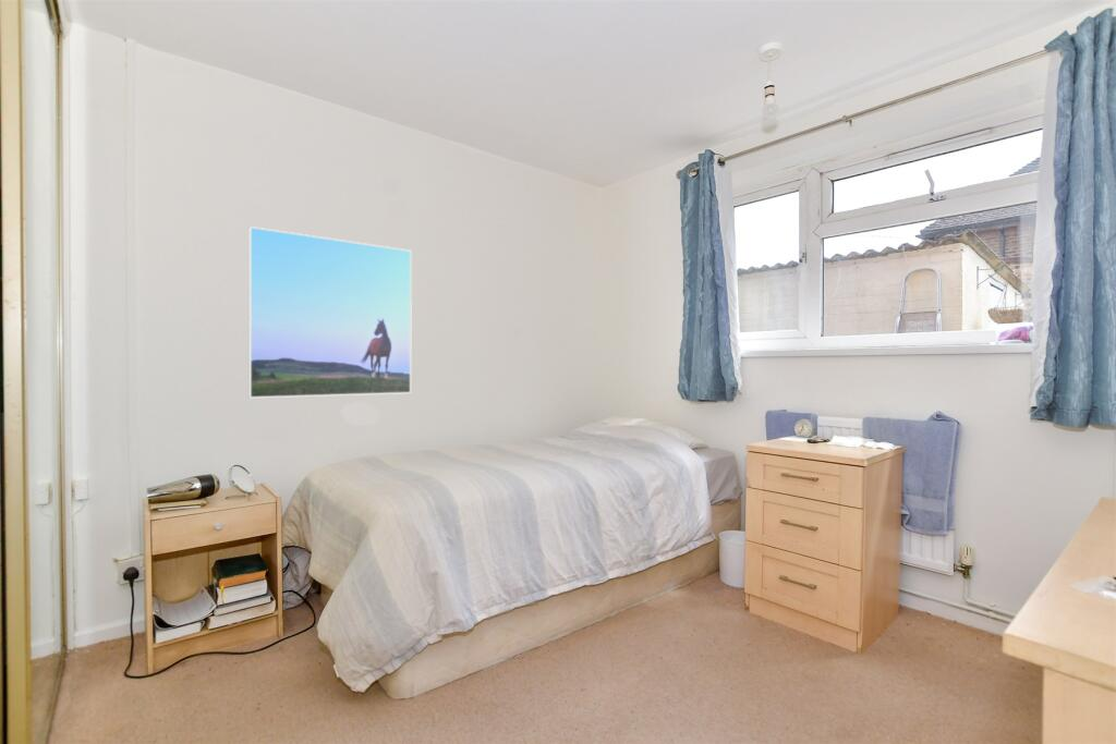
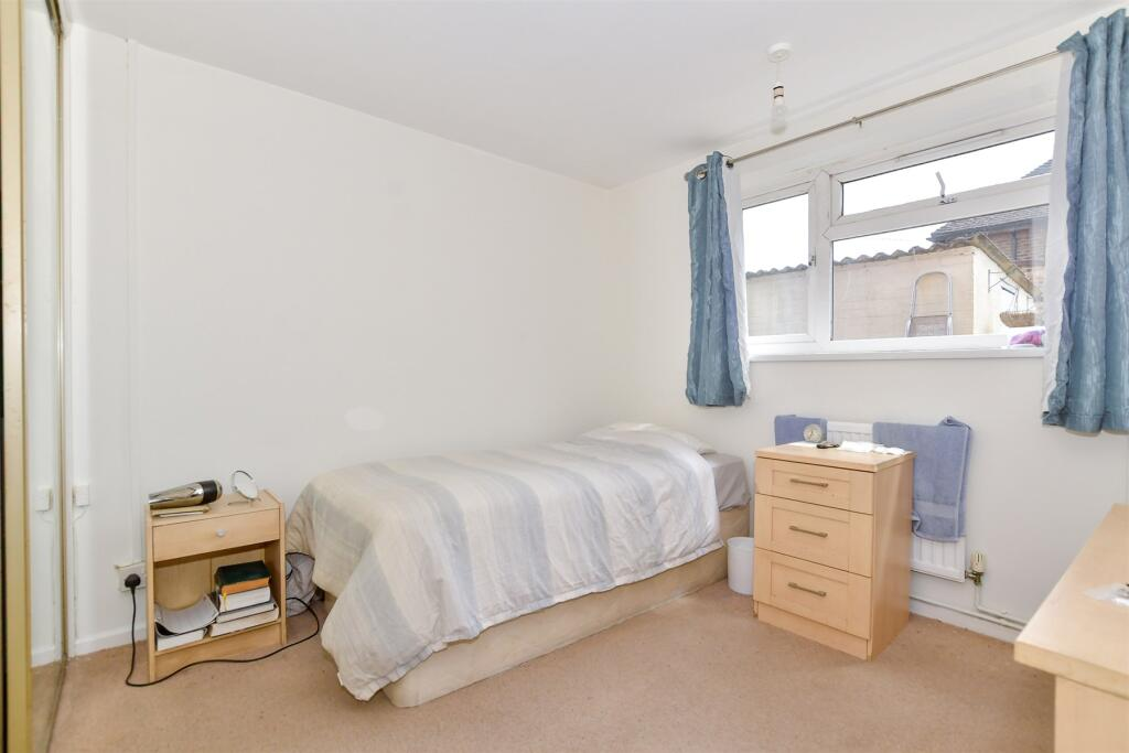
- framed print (337, 317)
